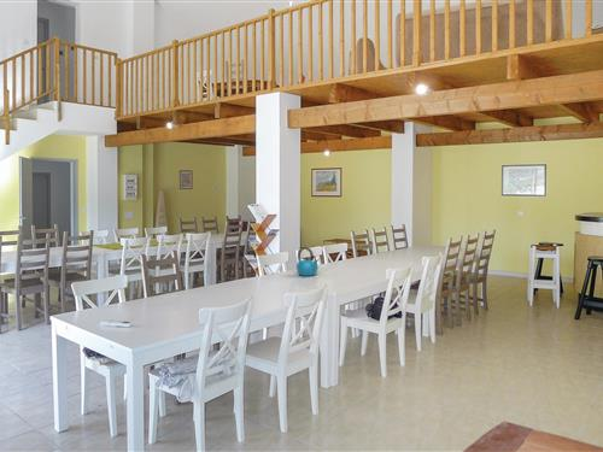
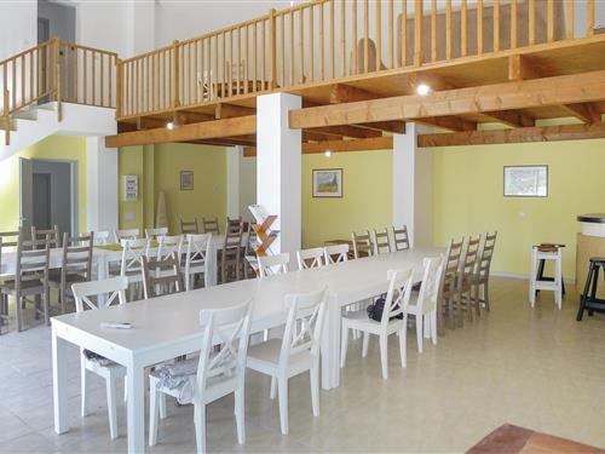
- kettle (308, 260)
